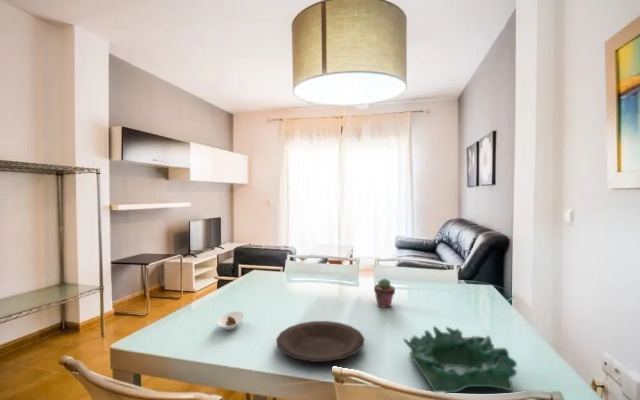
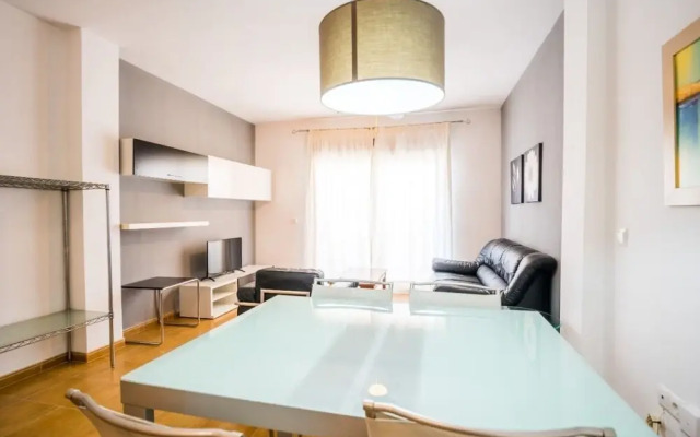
- saucer (231, 321)
- plate (320, 342)
- decorative bowl (455, 358)
- potted succulent (384, 292)
